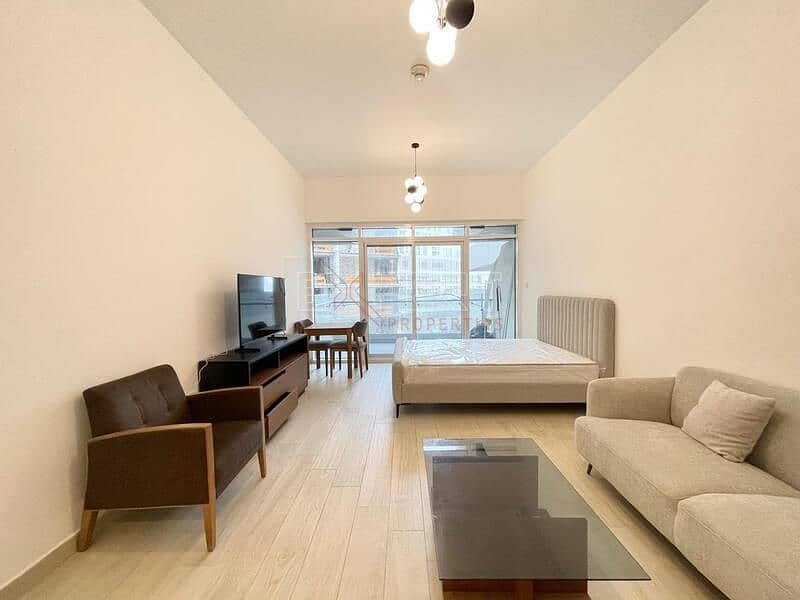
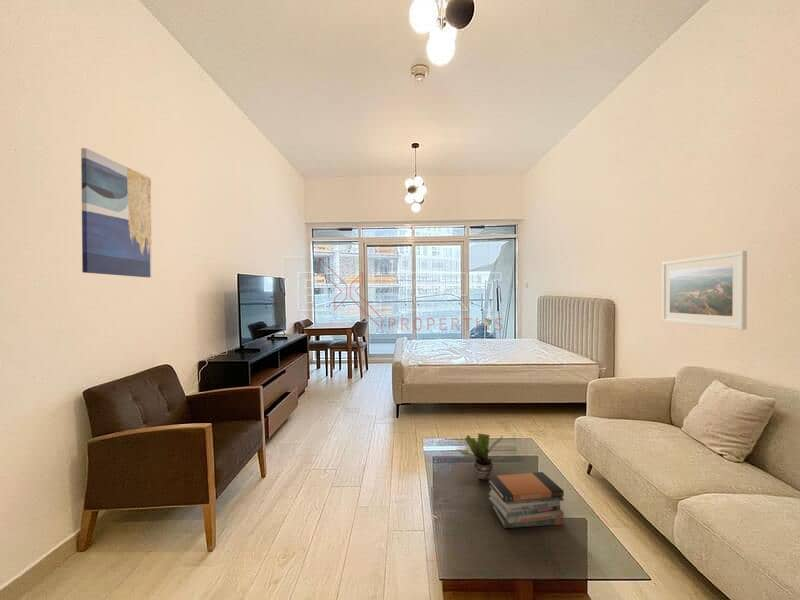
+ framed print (698, 291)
+ book stack (524, 499)
+ potted plant (483, 456)
+ wall art (120, 220)
